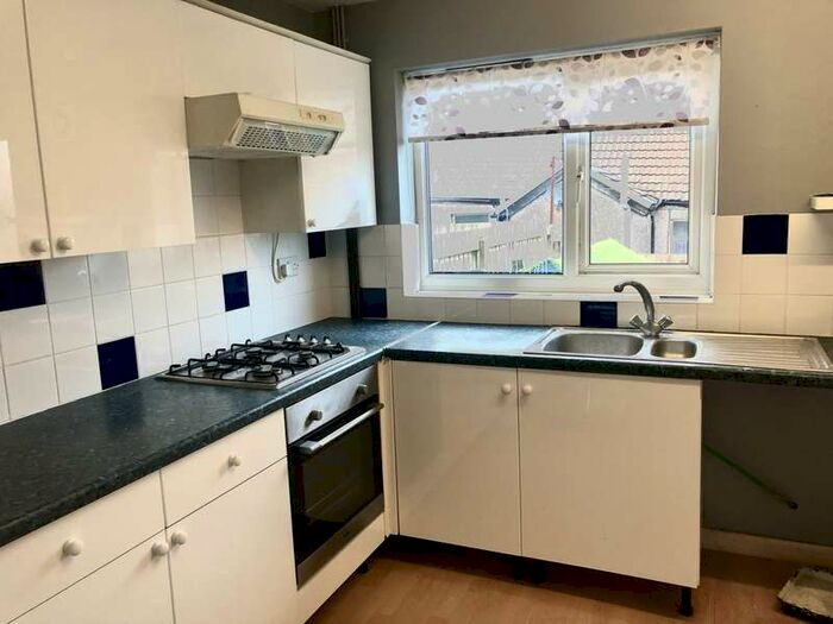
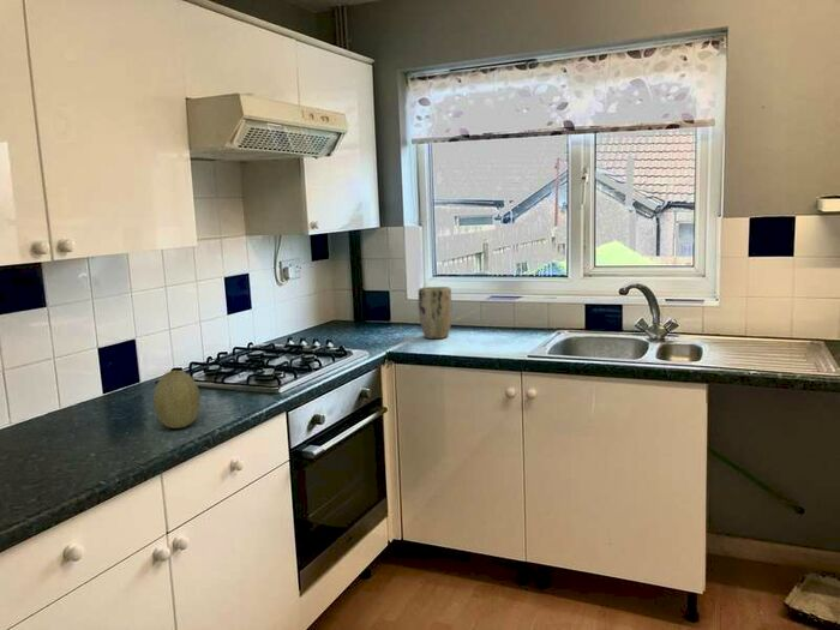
+ fruit (176, 398)
+ plant pot (434, 312)
